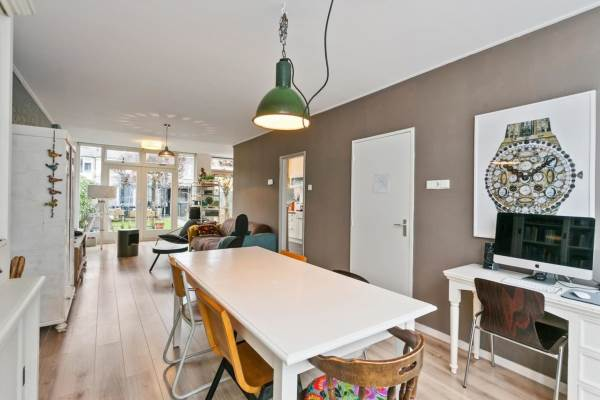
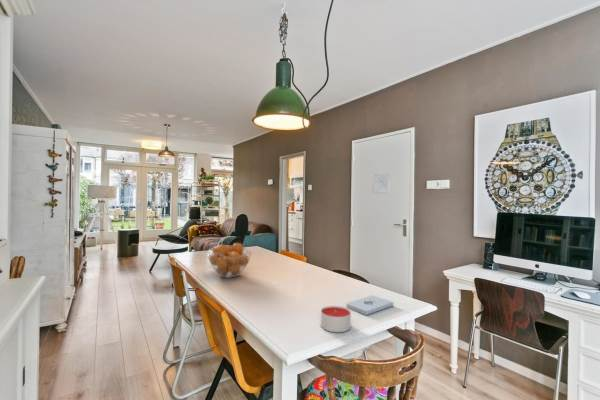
+ notepad (369, 304)
+ candle (335, 317)
+ fruit basket (229, 259)
